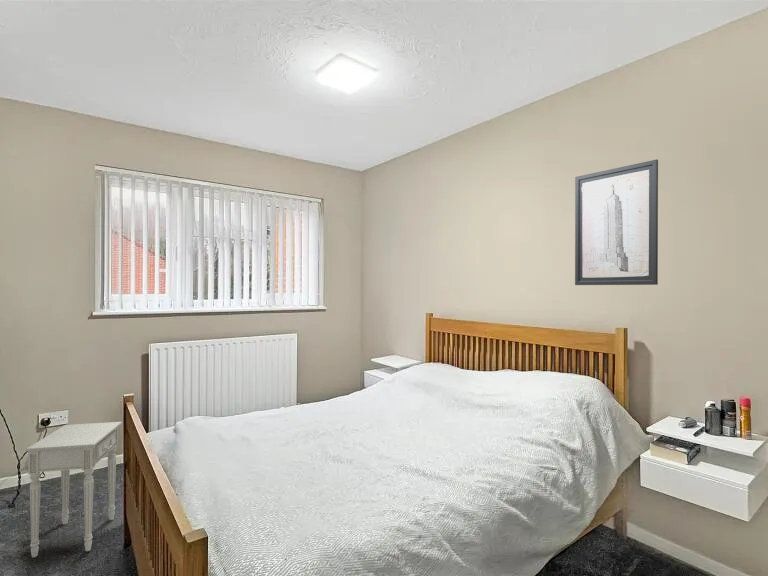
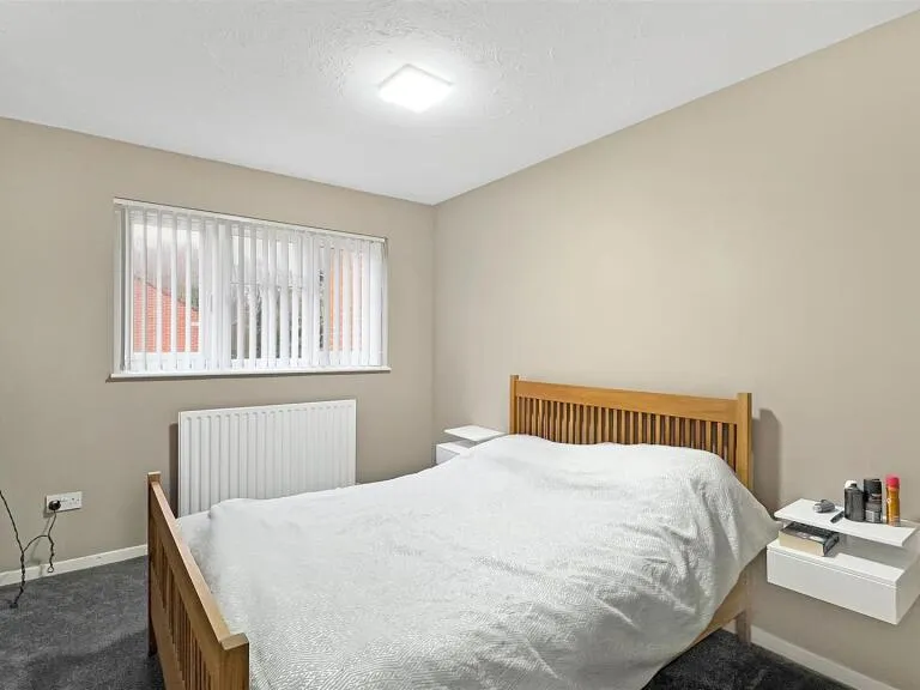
- nightstand (84, 484)
- wall art (613, 226)
